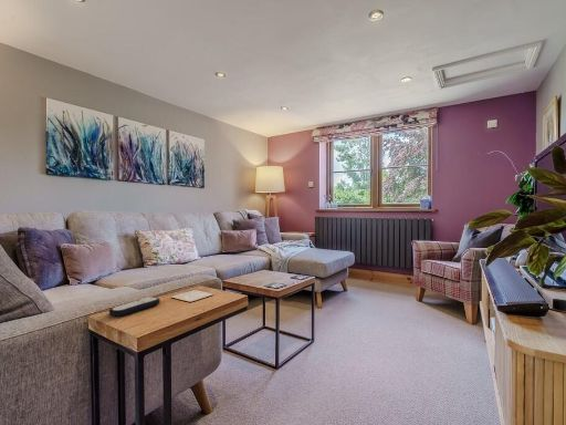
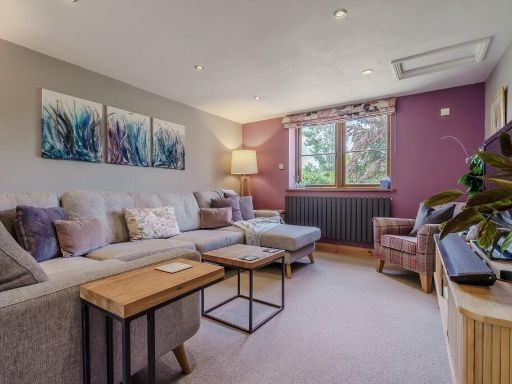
- remote control (135, 305)
